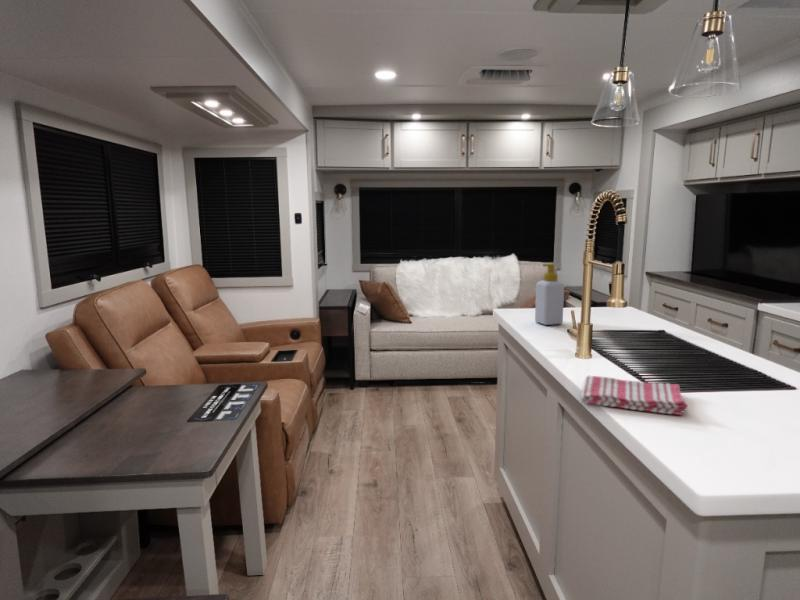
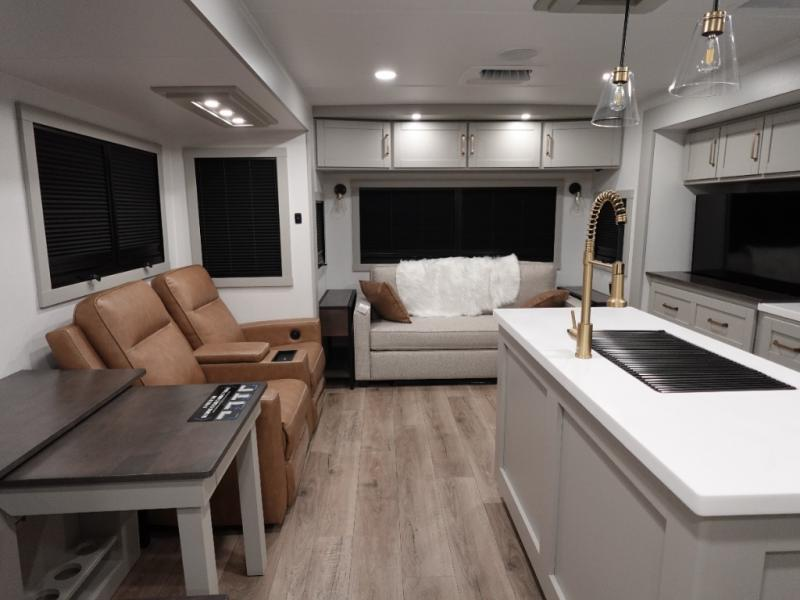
- dish towel (631, 391)
- soap bottle (549, 293)
